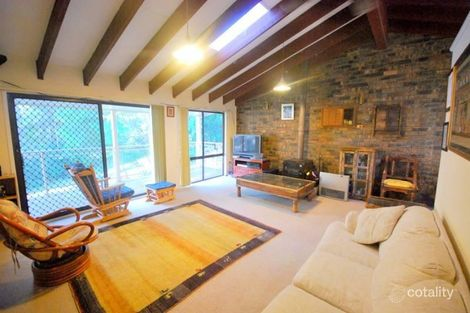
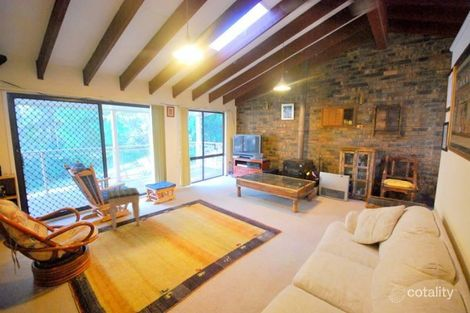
+ footstool (124, 203)
